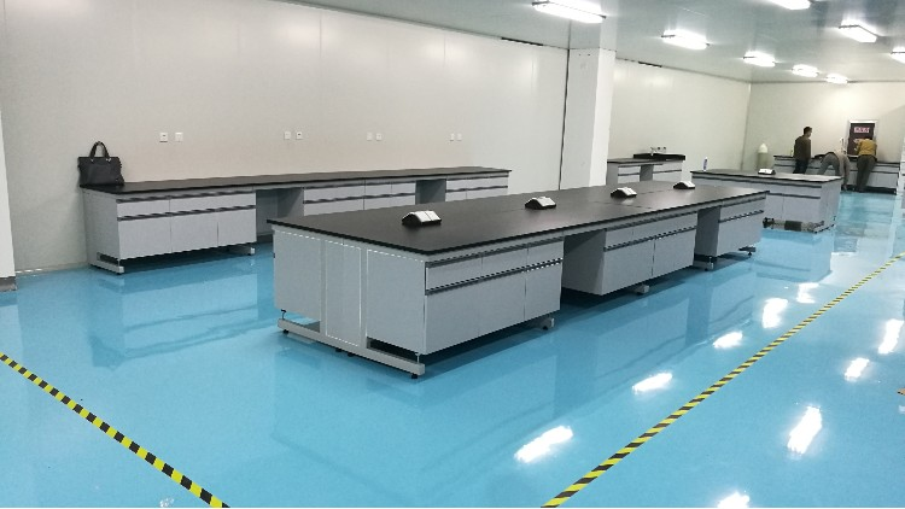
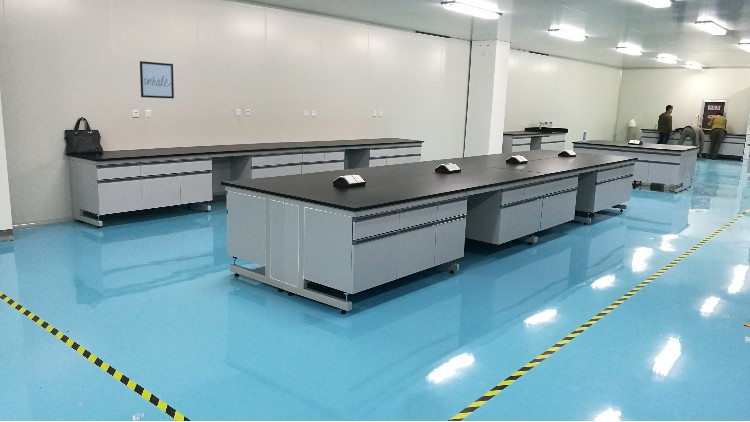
+ wall art (157, 80)
